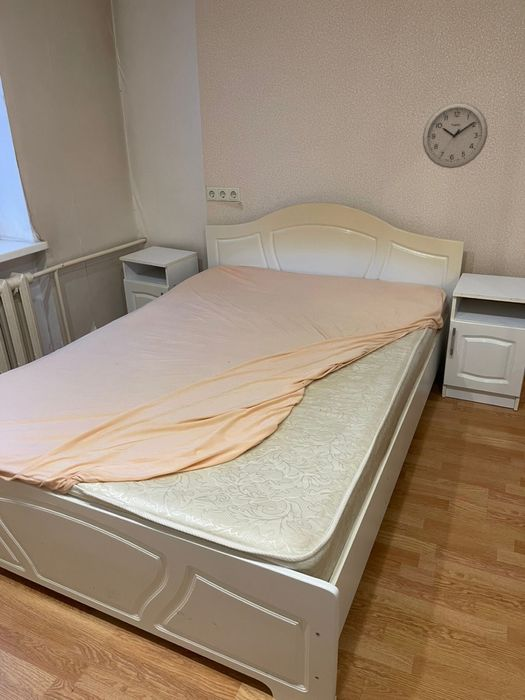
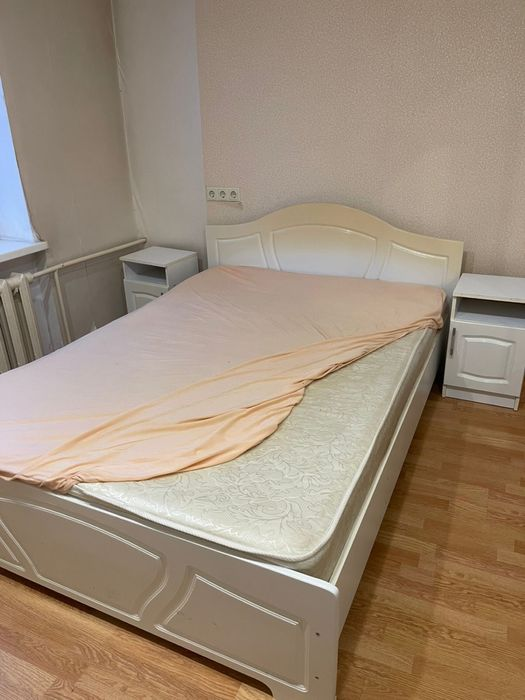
- wall clock (454, 135)
